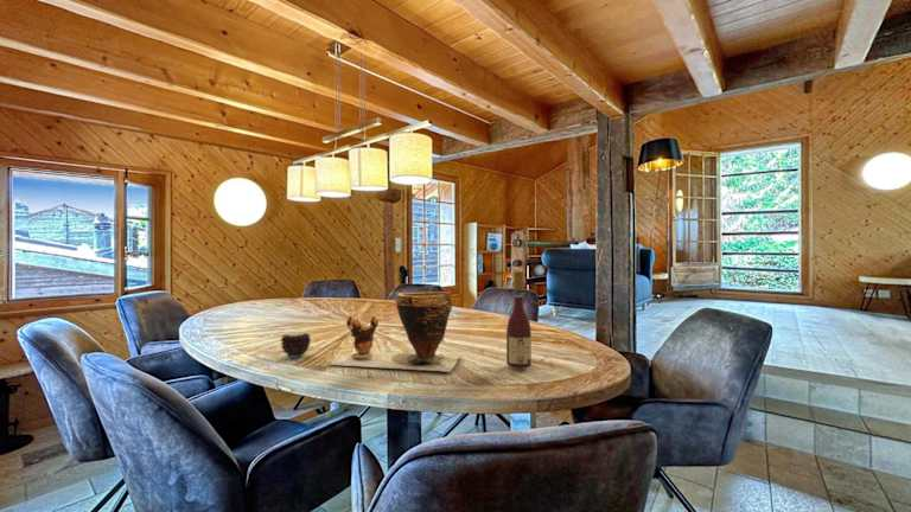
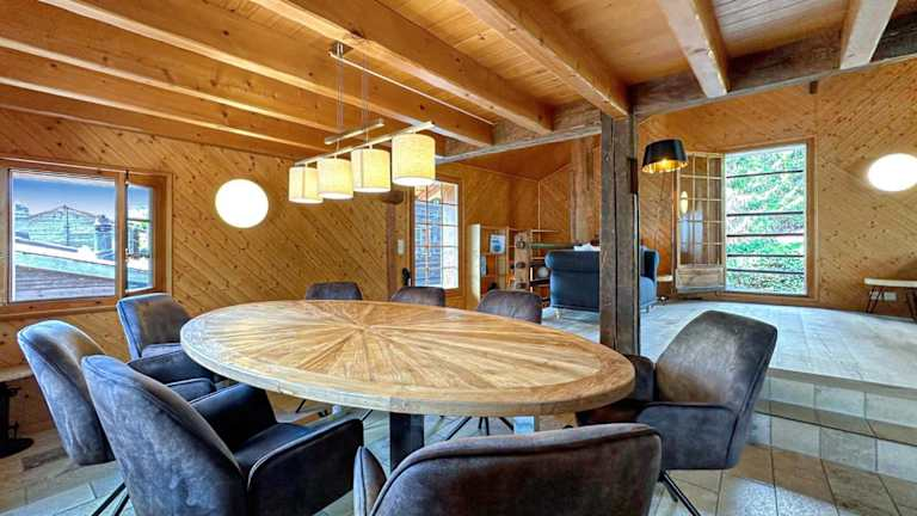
- clay pot (402, 324)
- candle (295, 341)
- wine bottle (518, 319)
